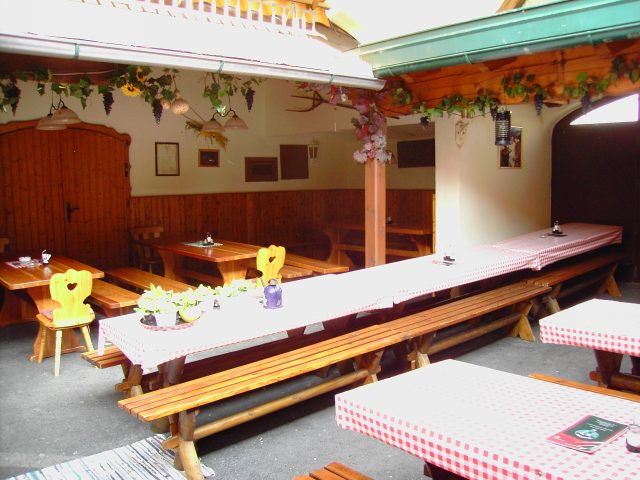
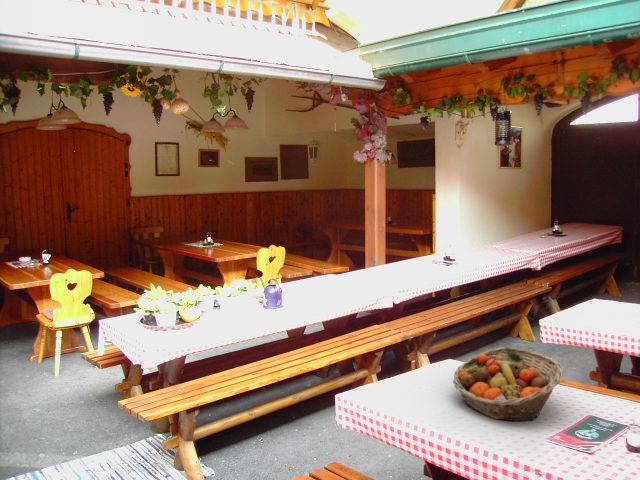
+ fruit basket (505, 382)
